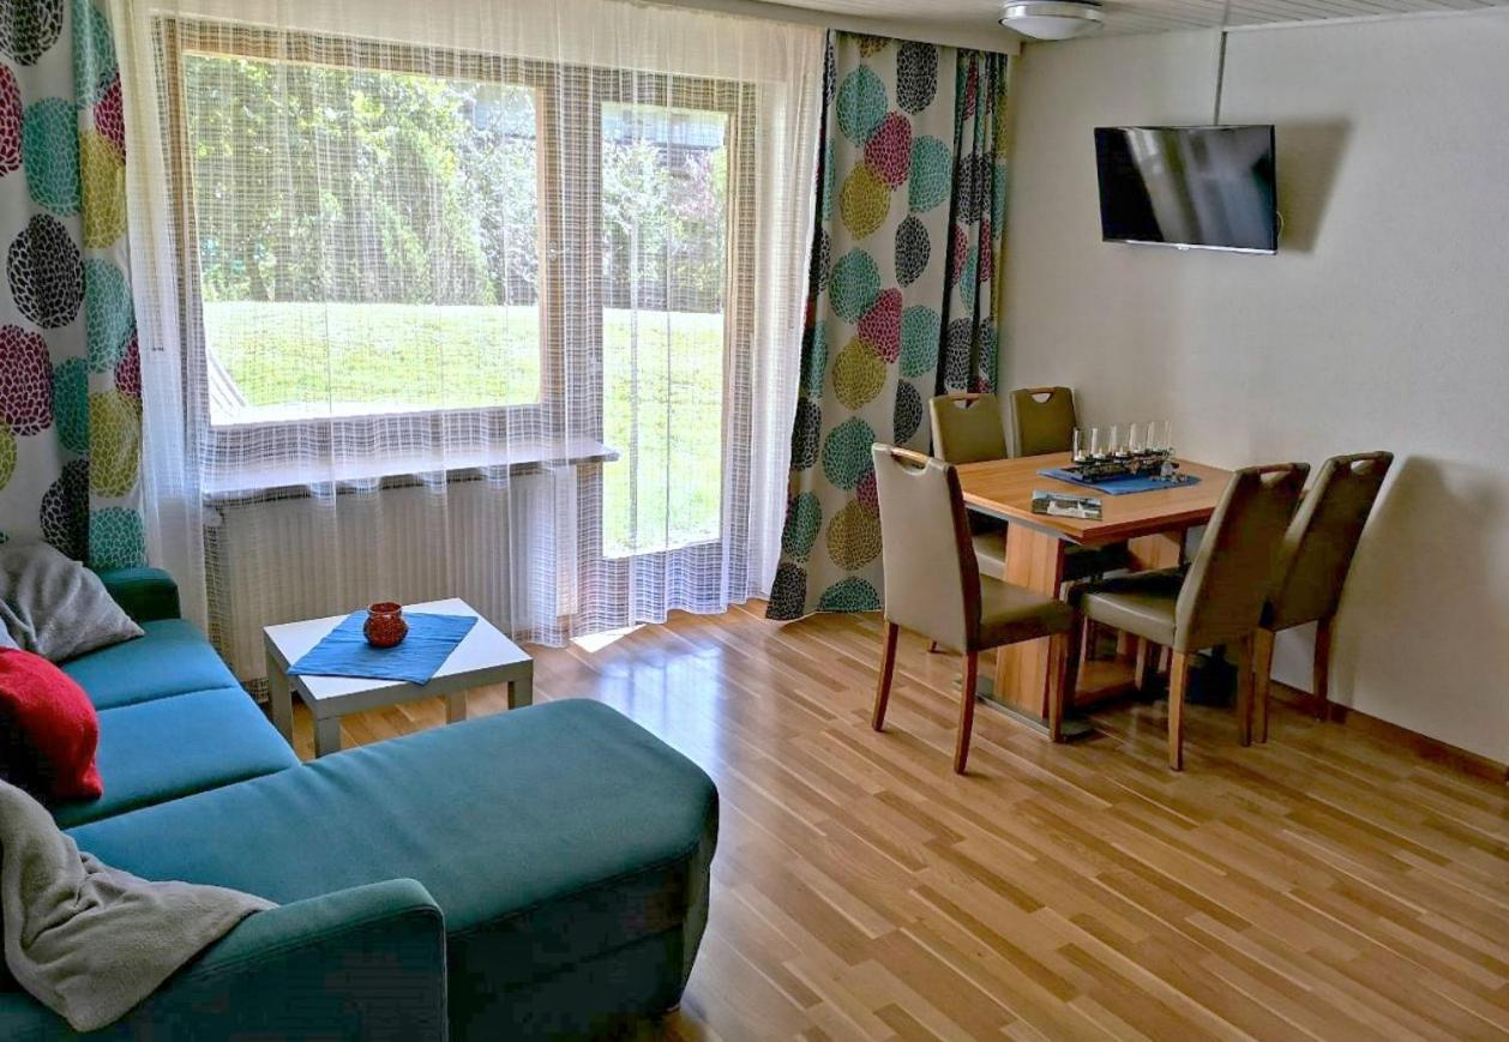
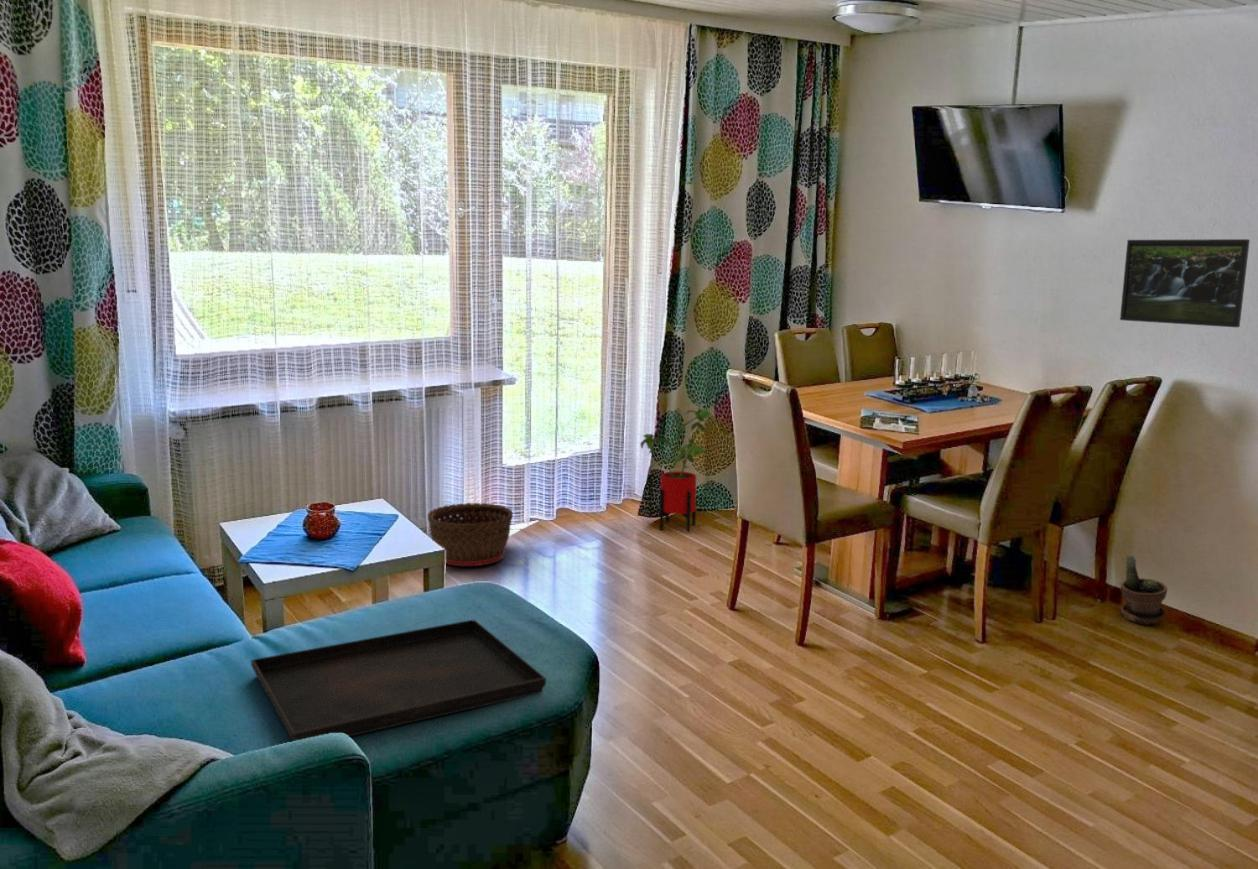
+ basket (470, 534)
+ potted plant (1144, 588)
+ serving tray (396, 676)
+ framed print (1181, 281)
+ house plant (683, 468)
